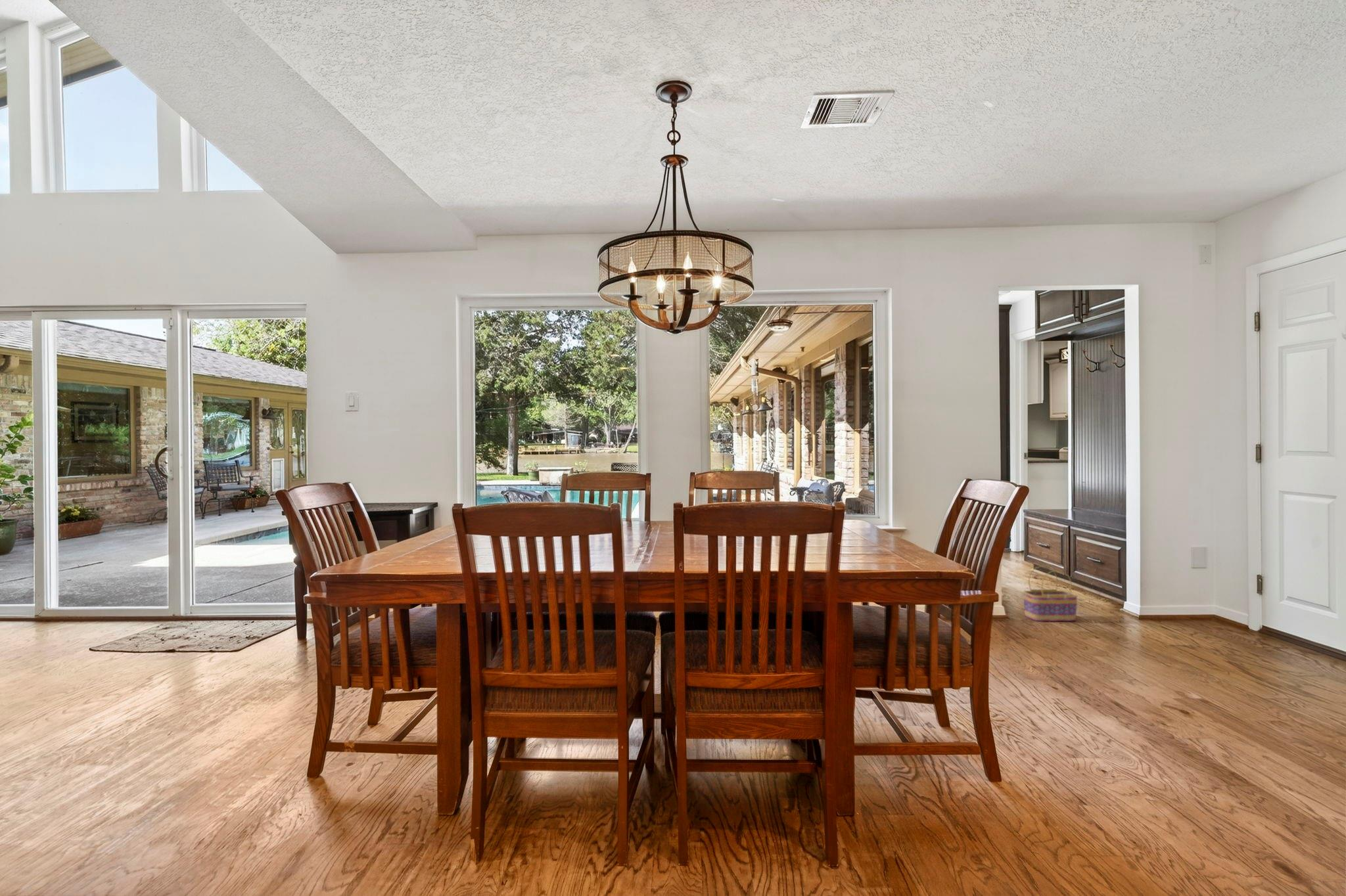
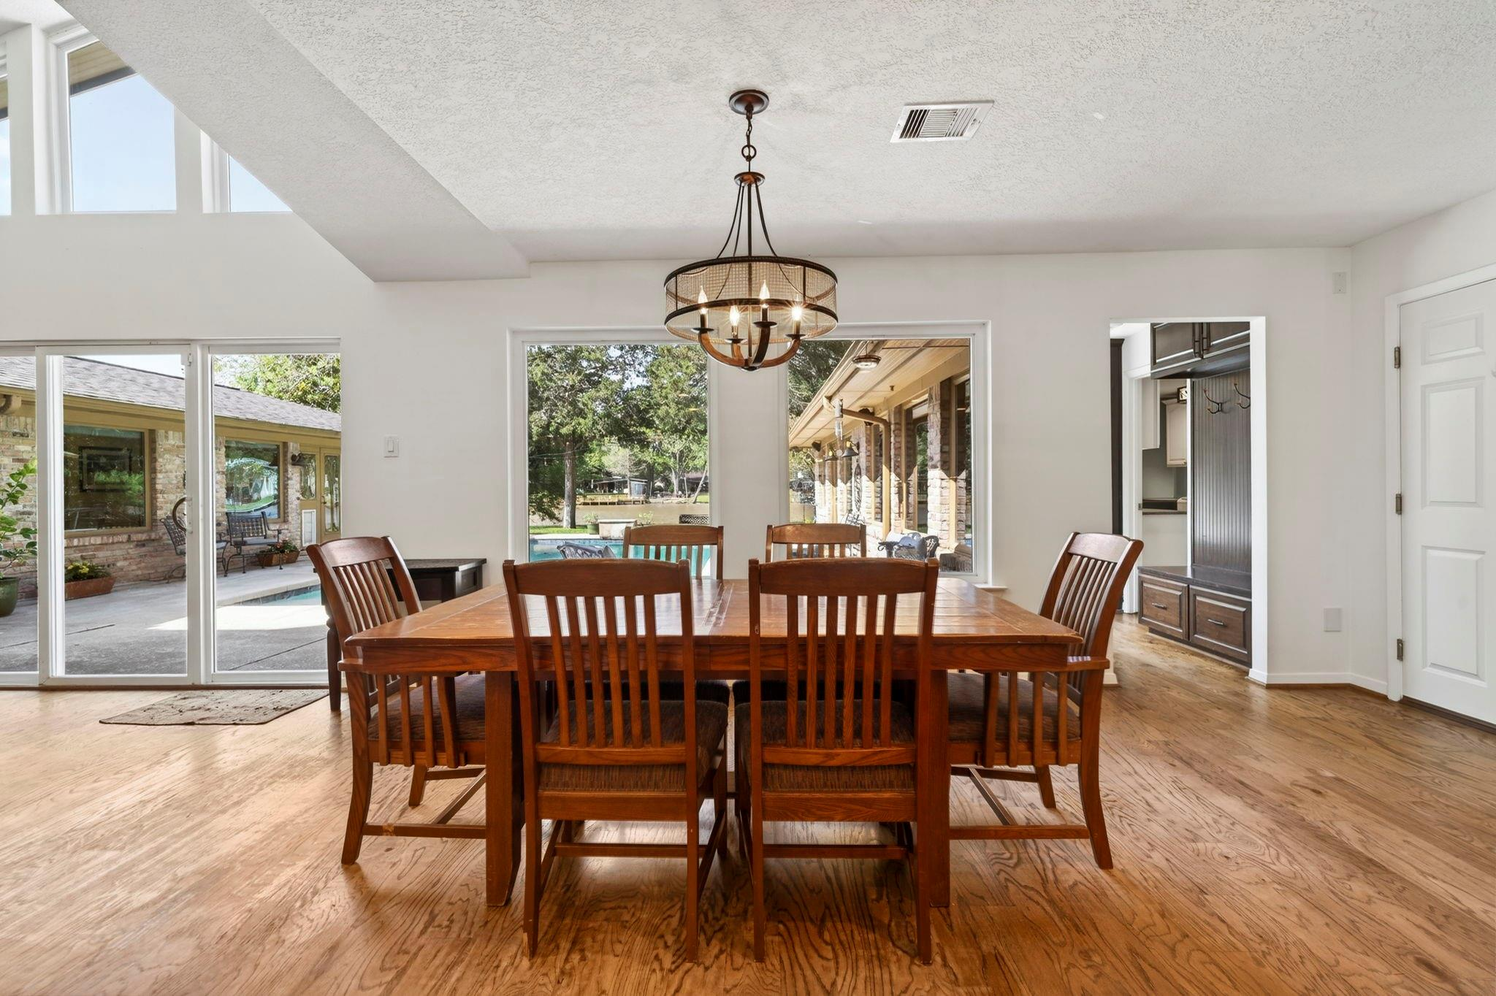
- basket (1050, 593)
